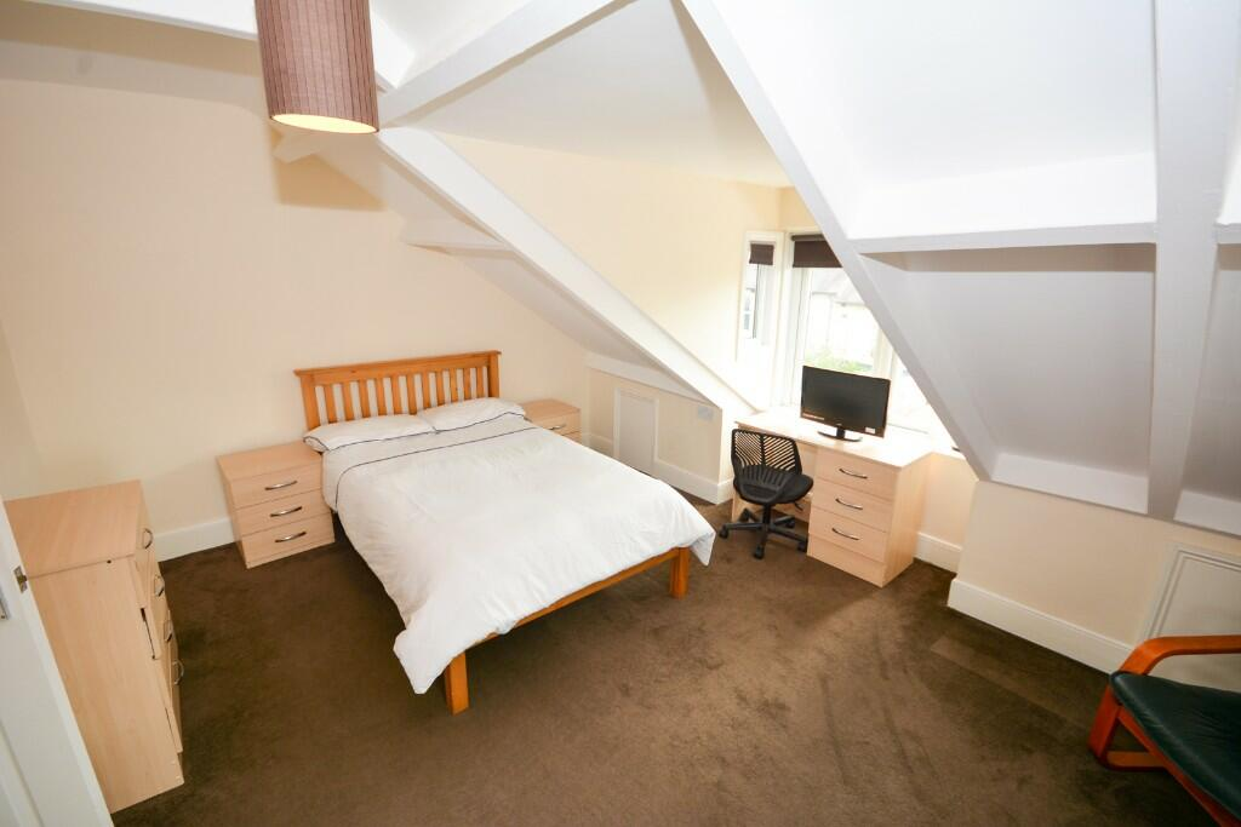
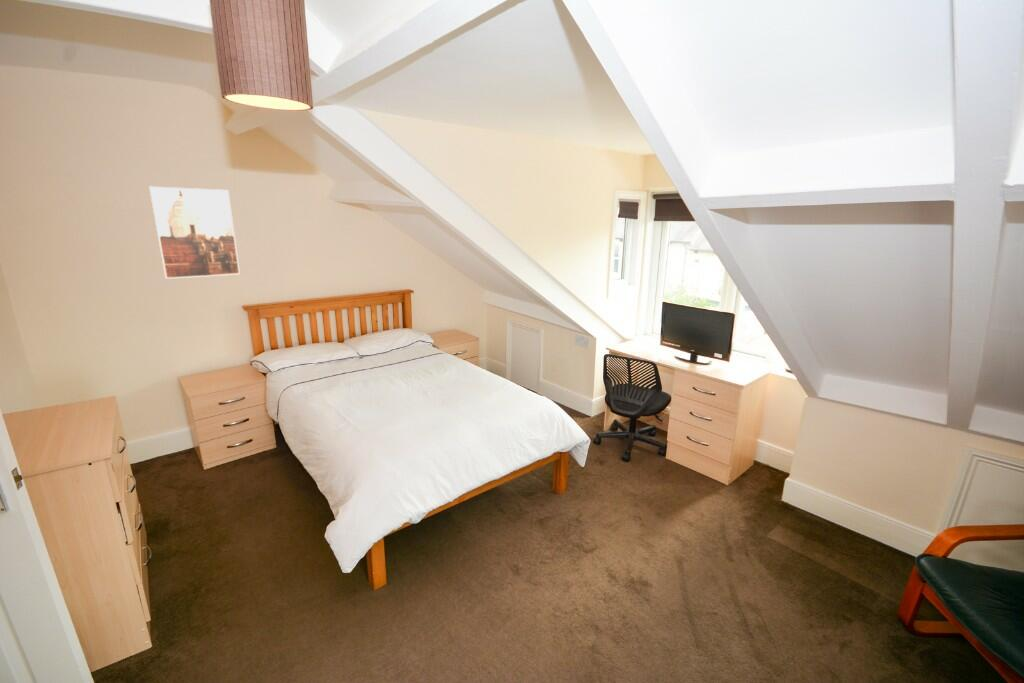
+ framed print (197, 233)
